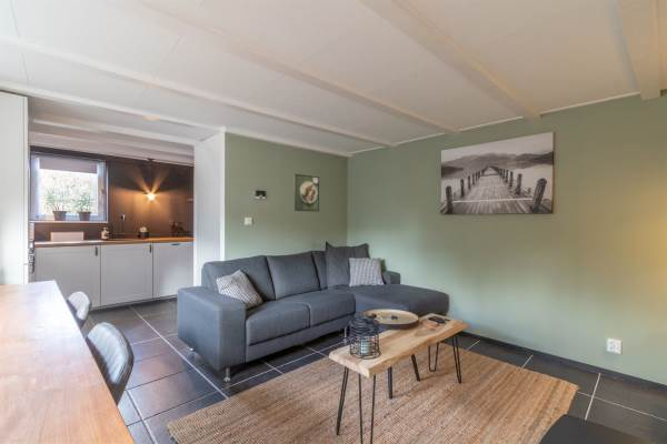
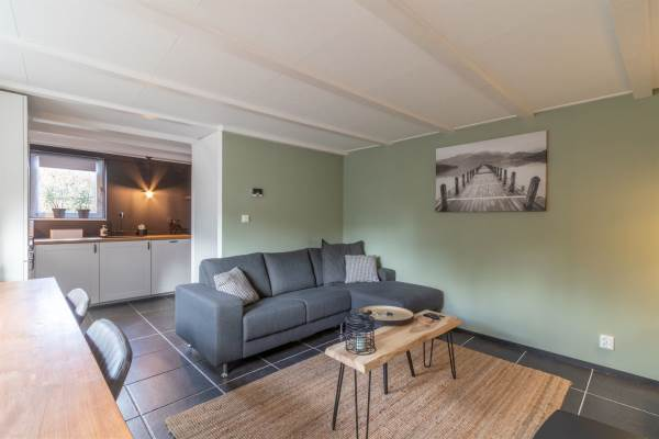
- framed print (307, 193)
